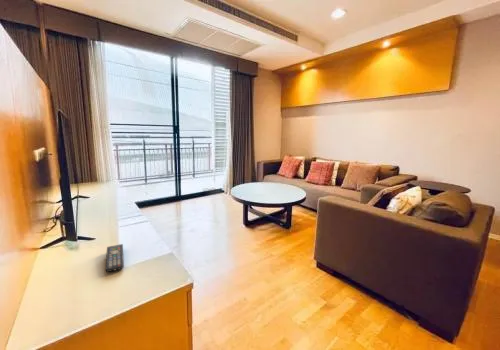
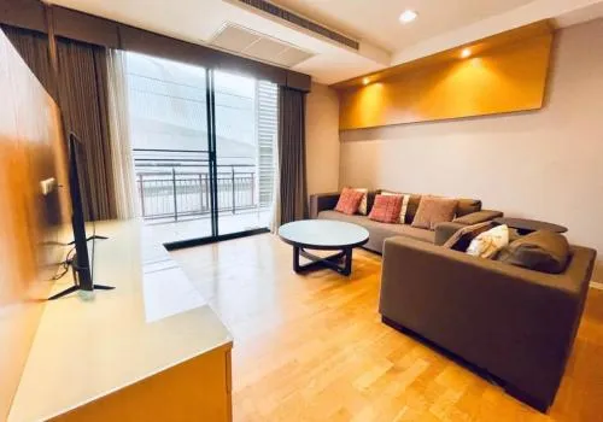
- remote control (115, 256)
